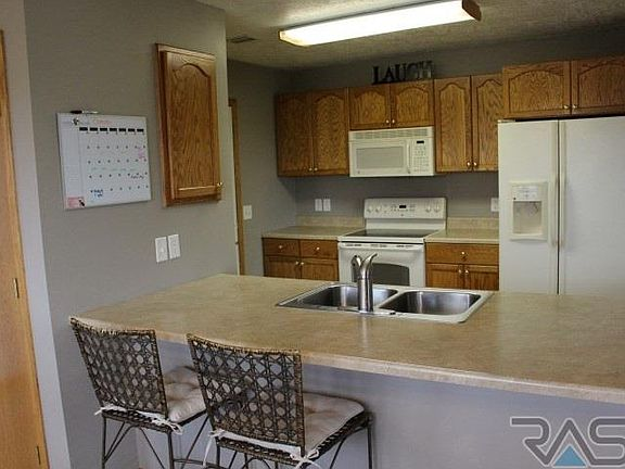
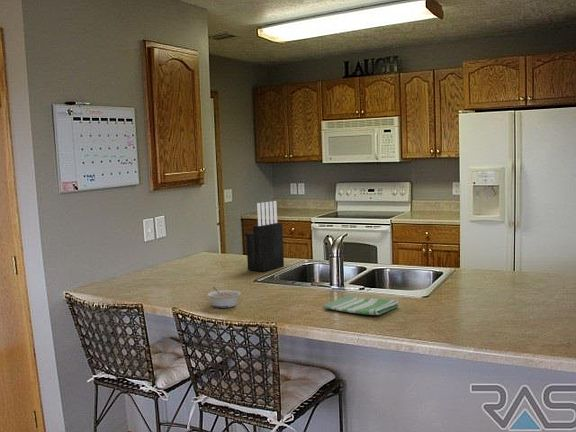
+ legume (223, 298)
+ knife block (262, 235)
+ dish towel (361, 304)
